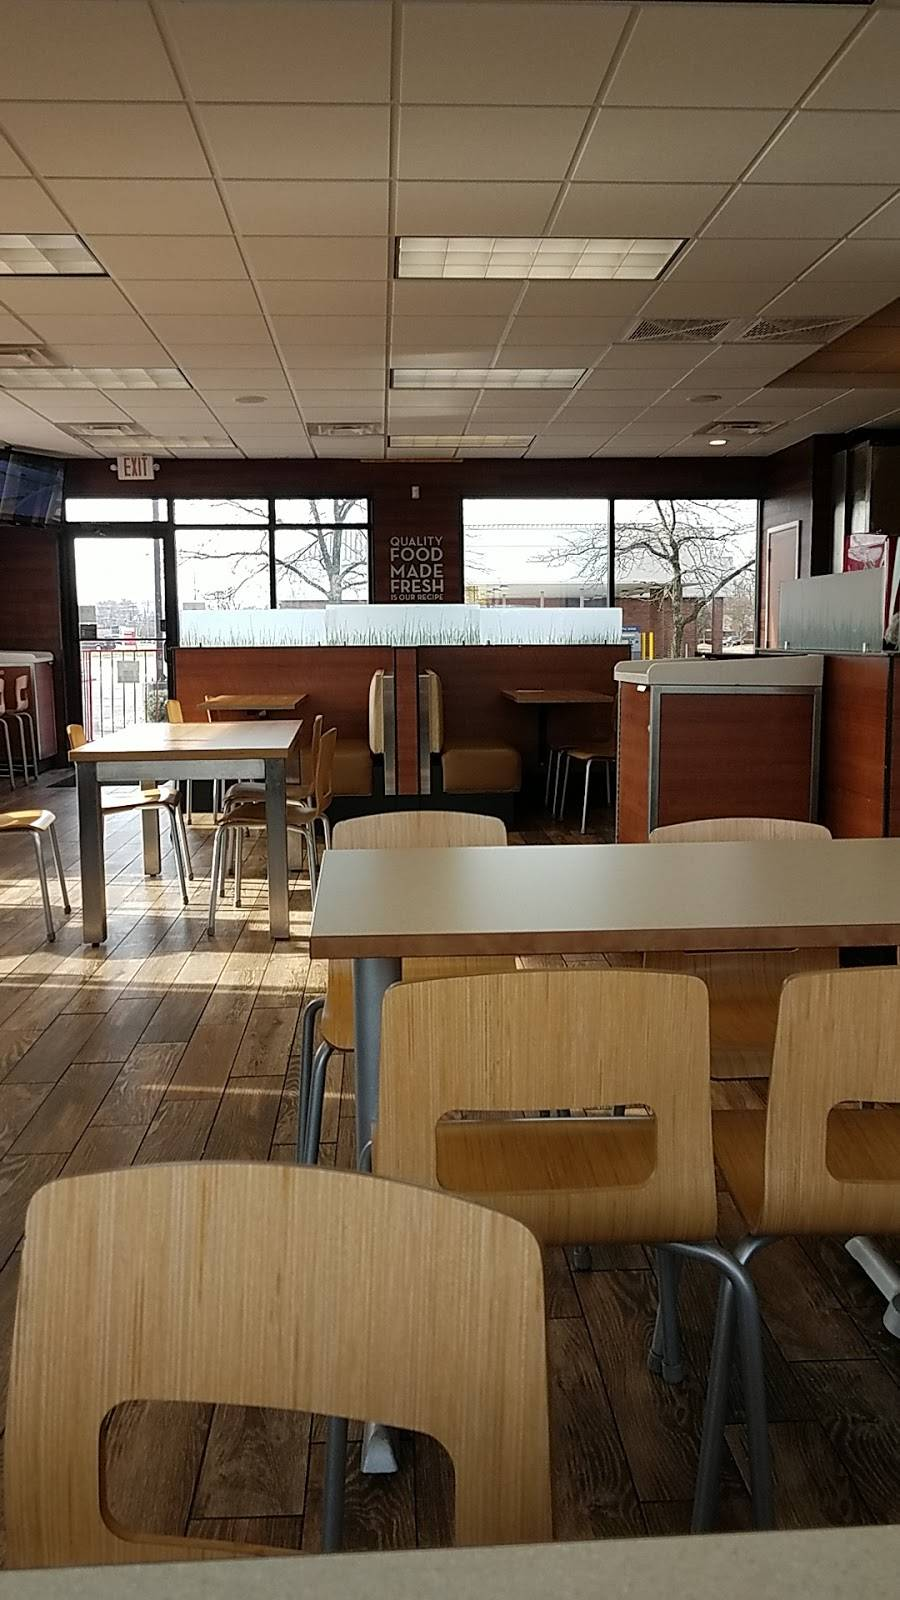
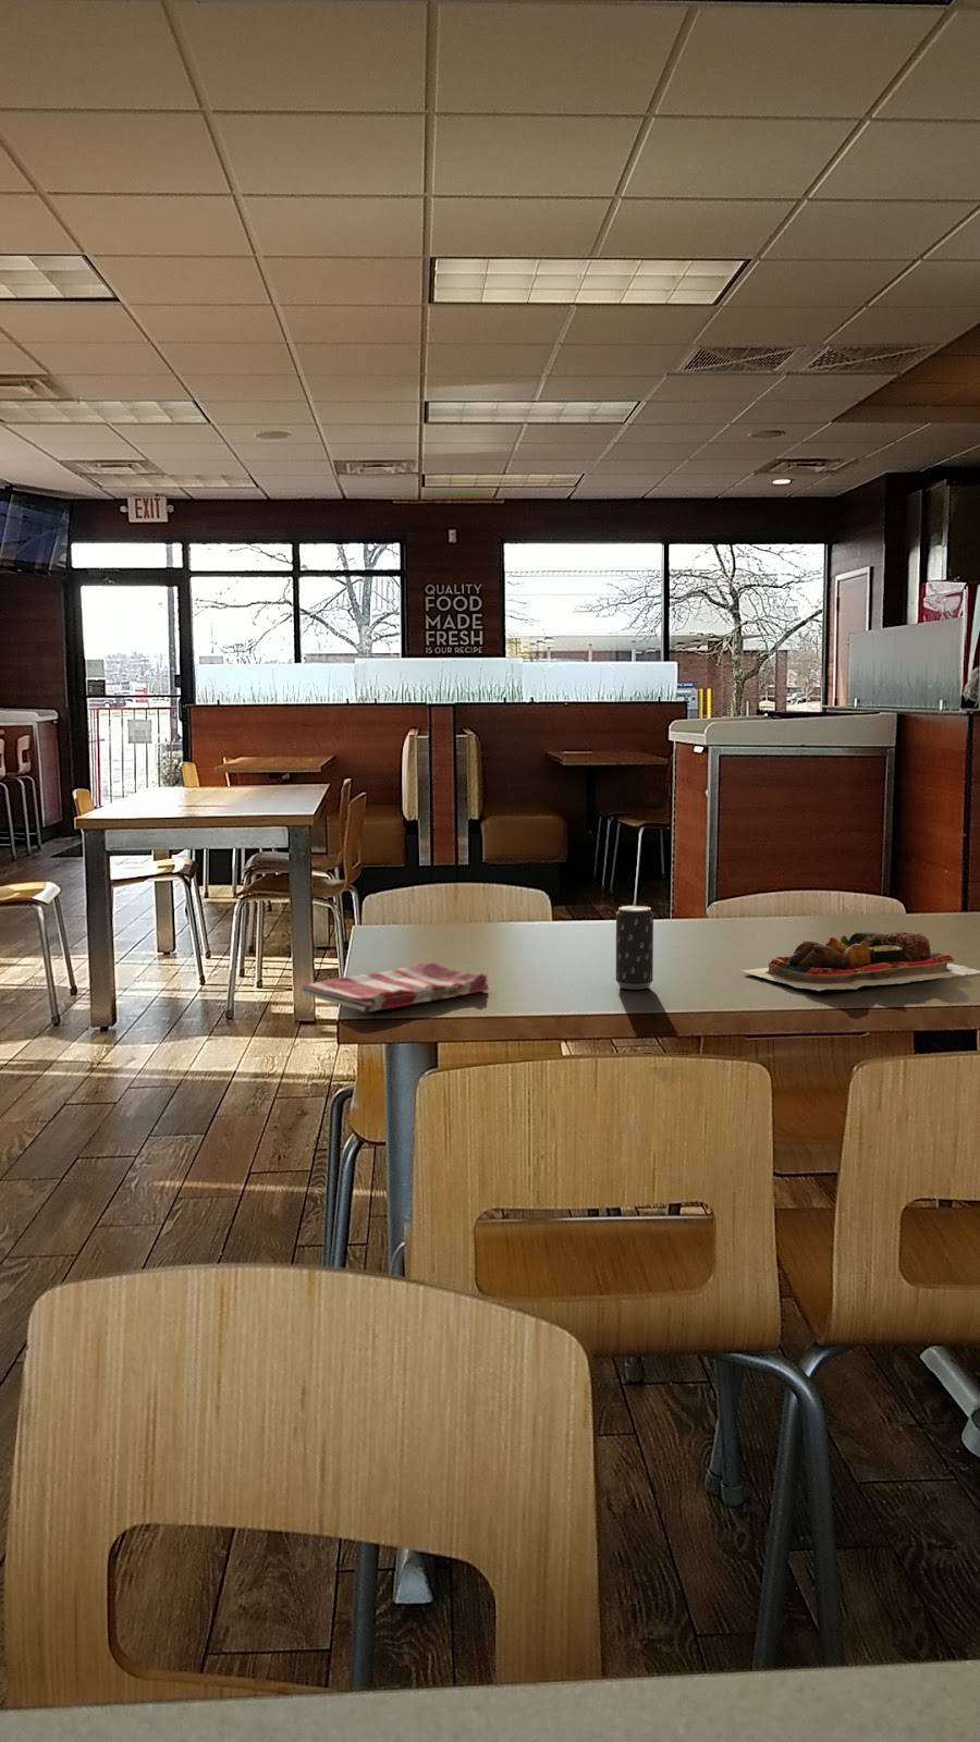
+ dish towel (395, 985)
+ food tray (862, 954)
+ beverage can (634, 948)
